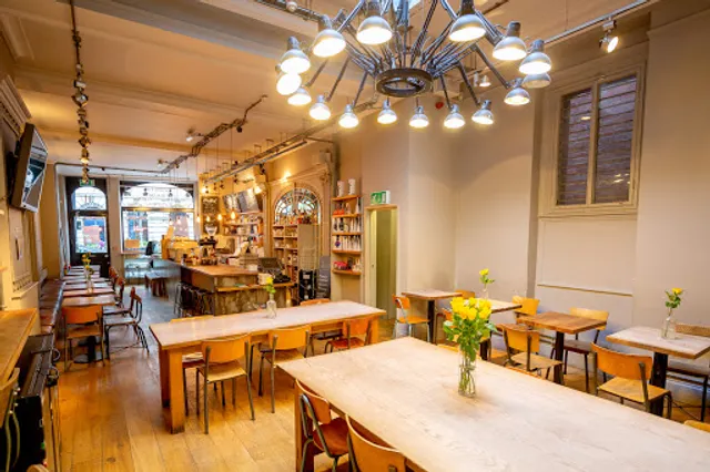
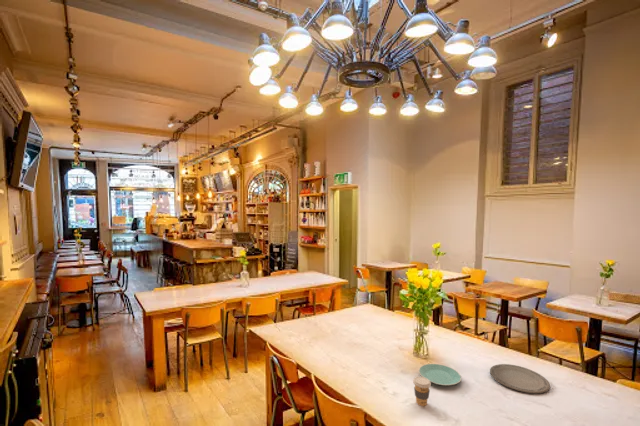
+ plate (439, 375)
+ coffee cup (421, 391)
+ plate (518, 378)
